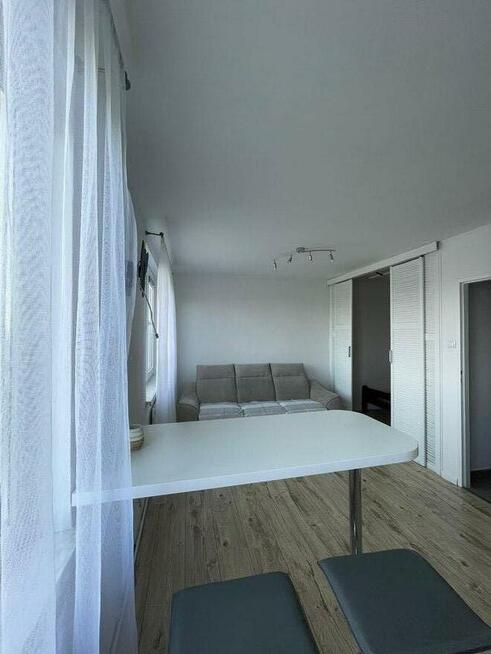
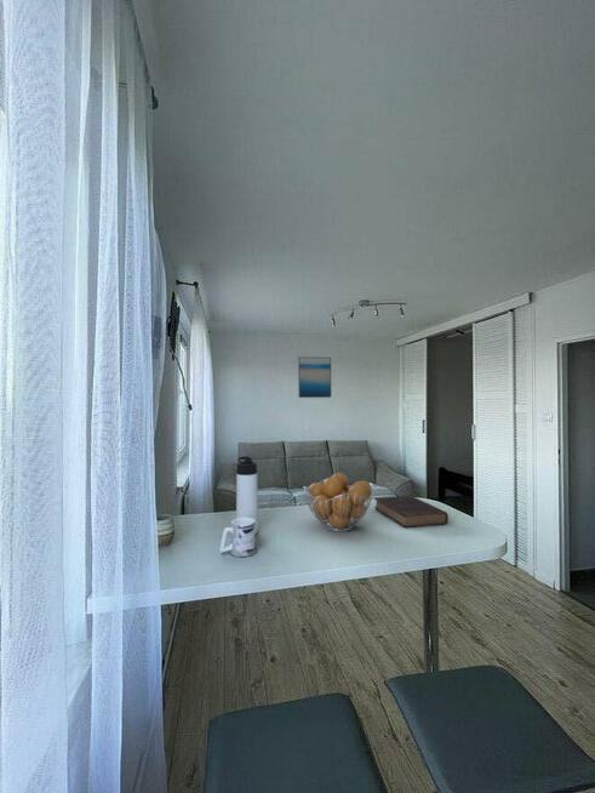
+ thermos bottle (246, 495)
+ mug (238, 536)
+ fruit basket (338, 501)
+ book (408, 509)
+ wall art (314, 377)
